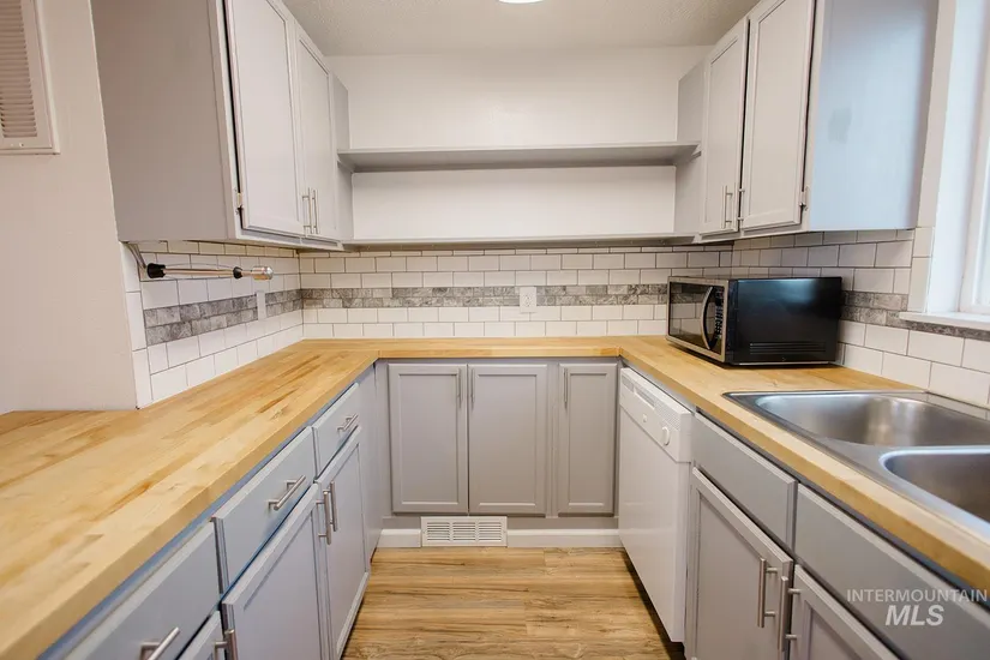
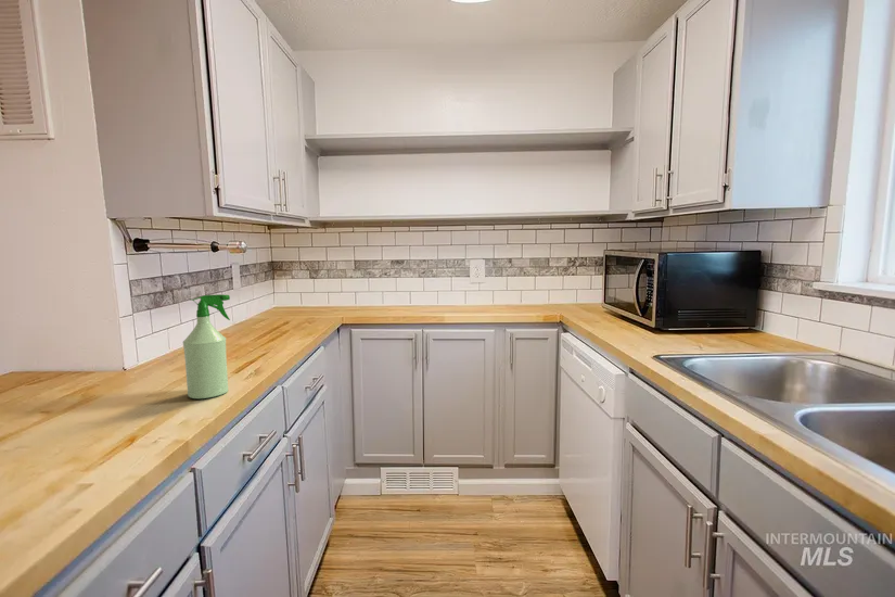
+ spray bottle (205, 344)
